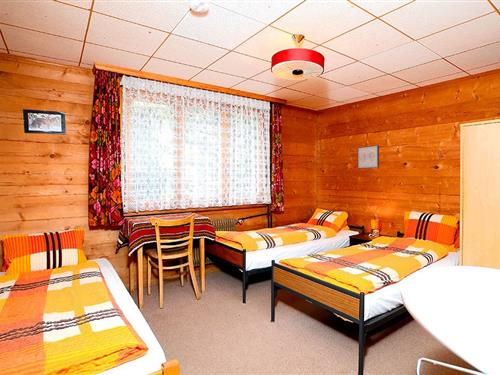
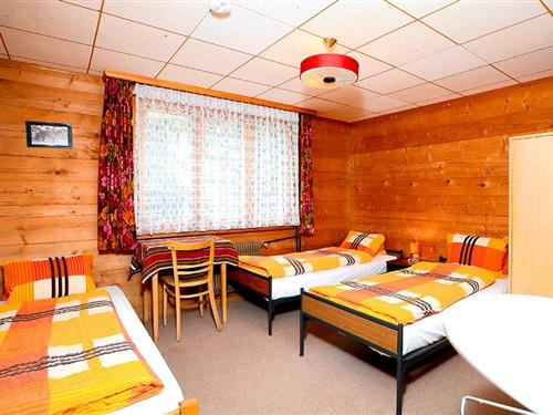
- wall art (368, 157)
